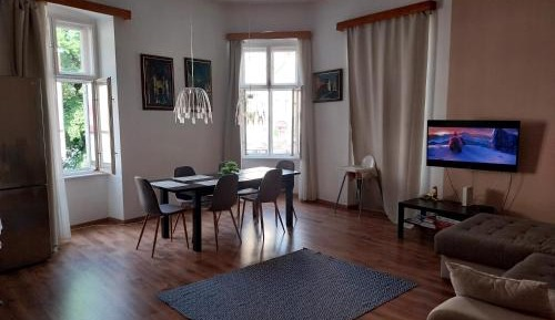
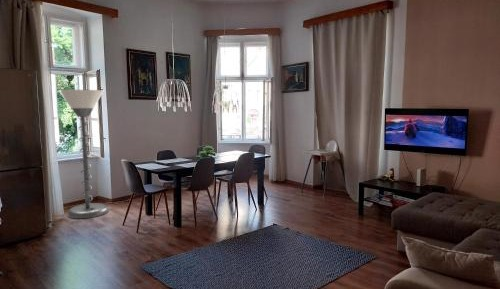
+ floor lamp (85, 152)
